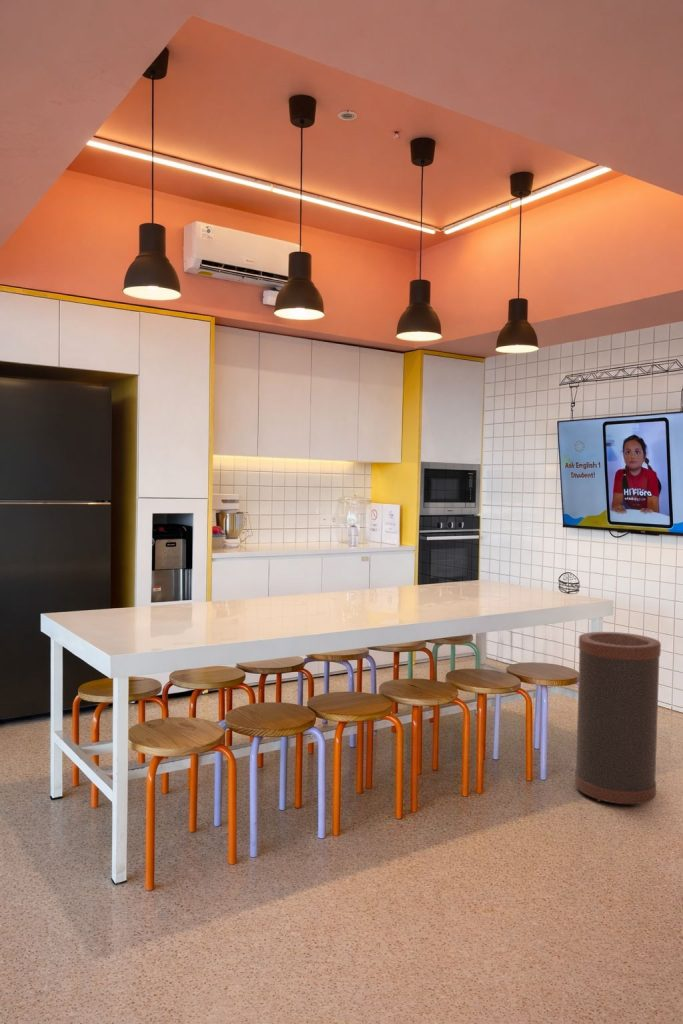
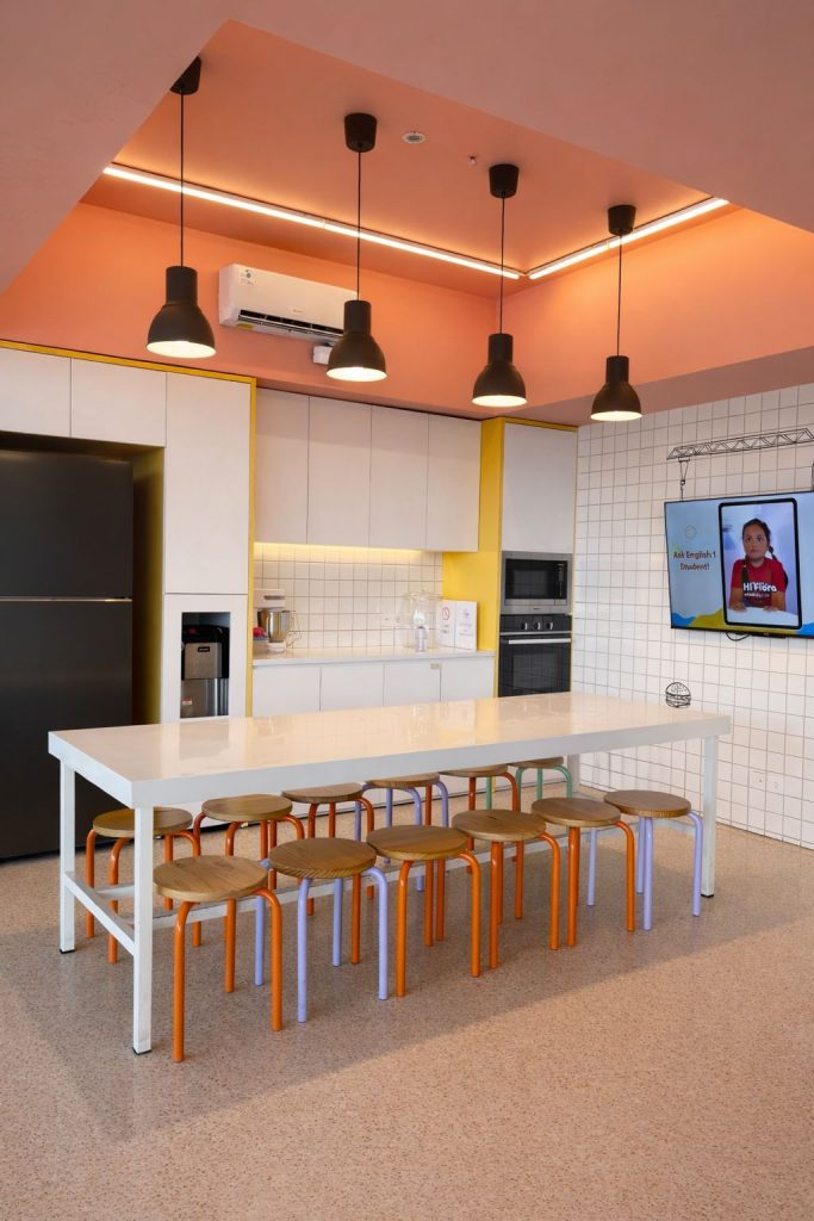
- trash can (616, 715)
